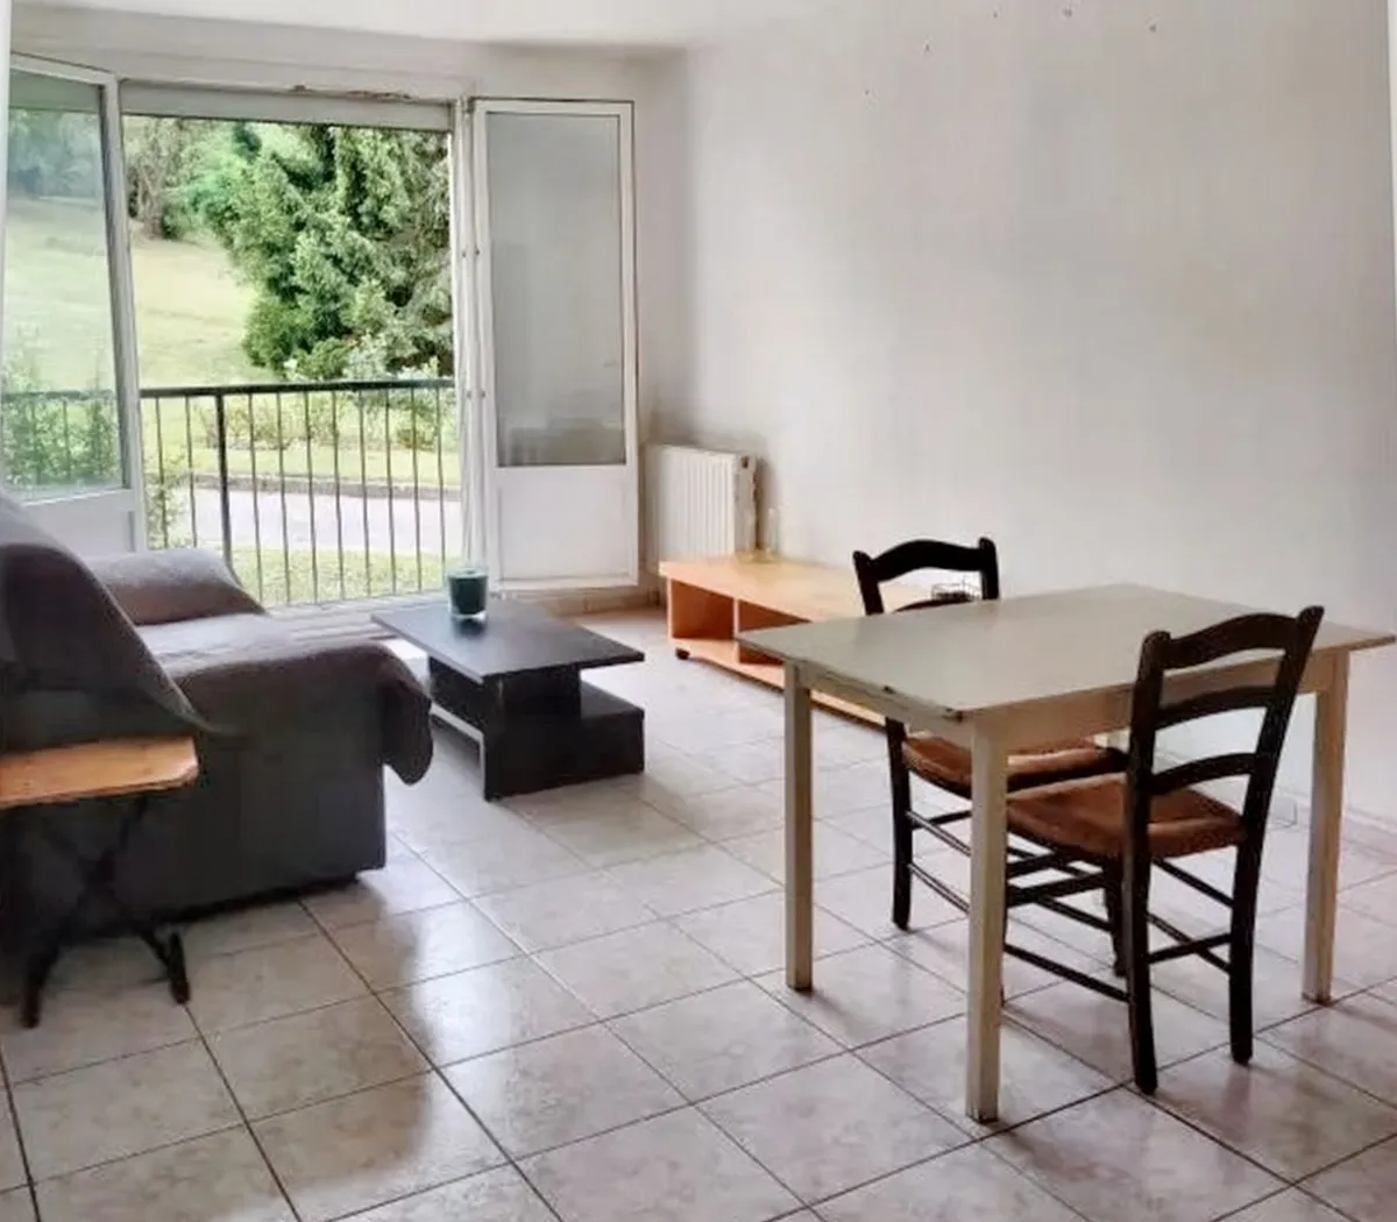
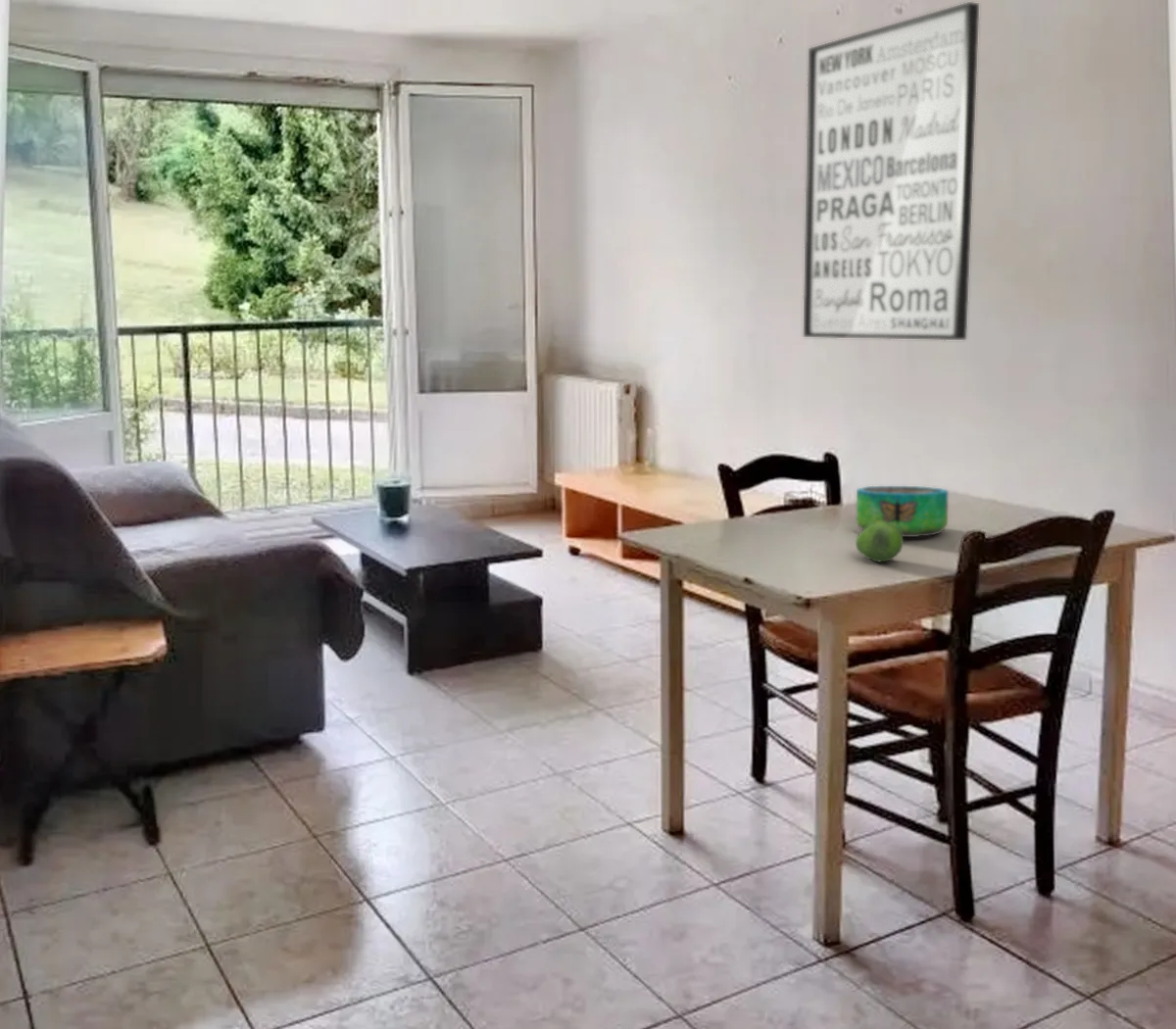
+ decorative bowl (902, 510)
+ wall art (883, 185)
+ fruit (877, 541)
